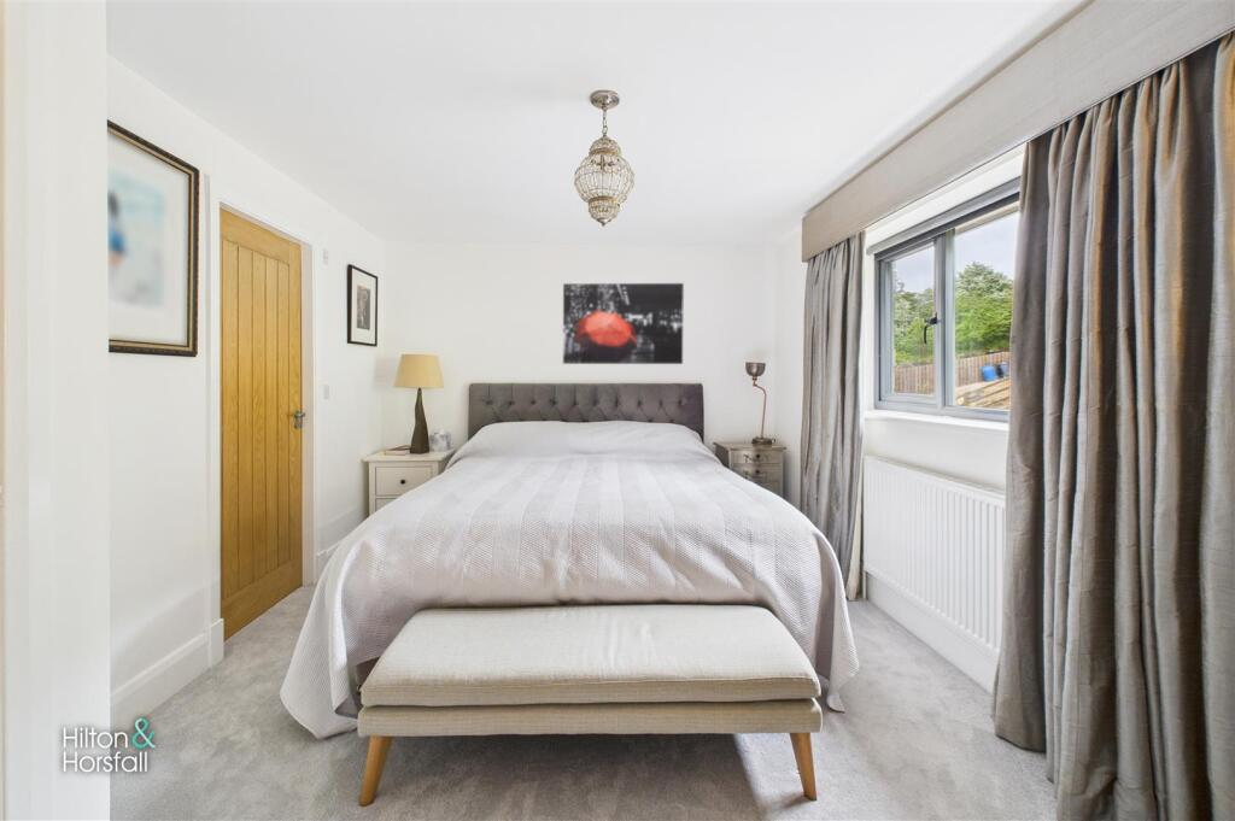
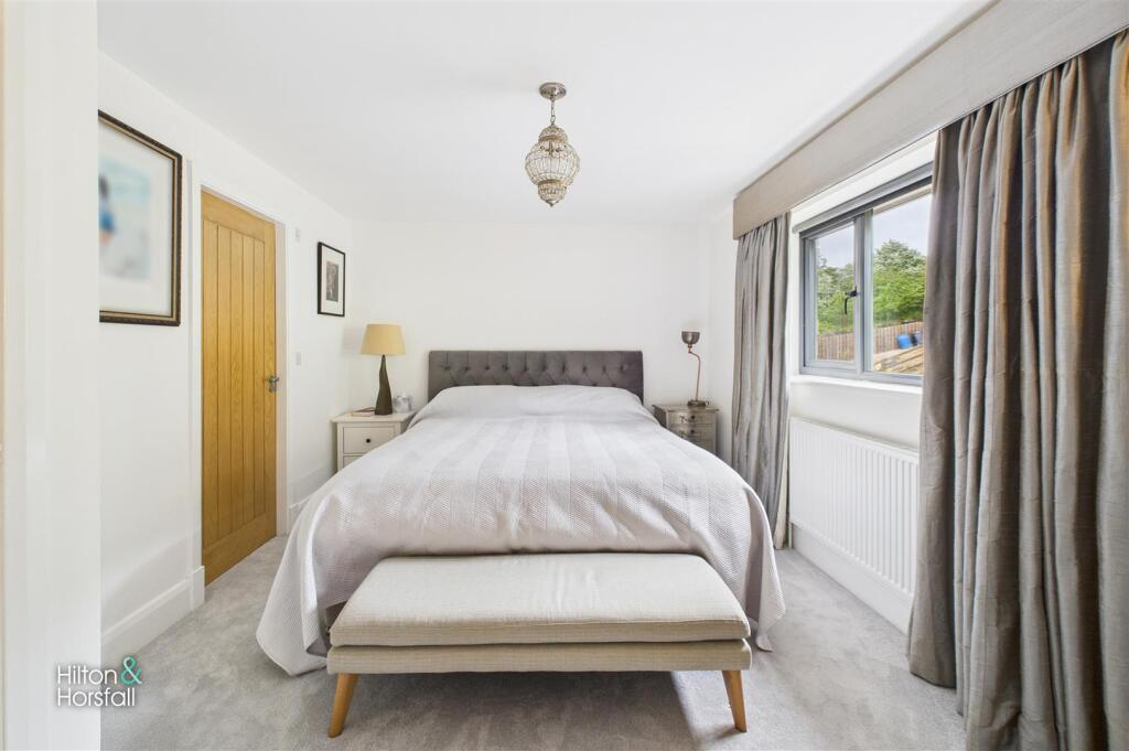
- wall art (622, 323)
